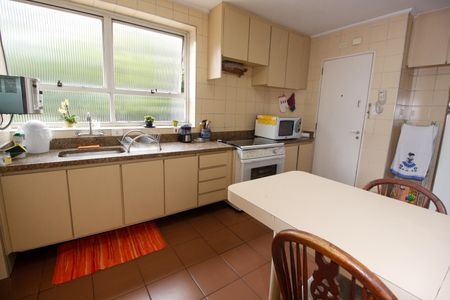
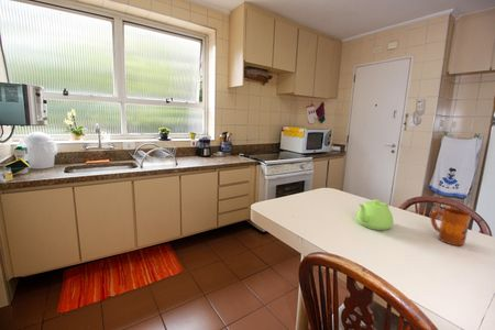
+ teapot (373, 212)
+ mug (447, 224)
